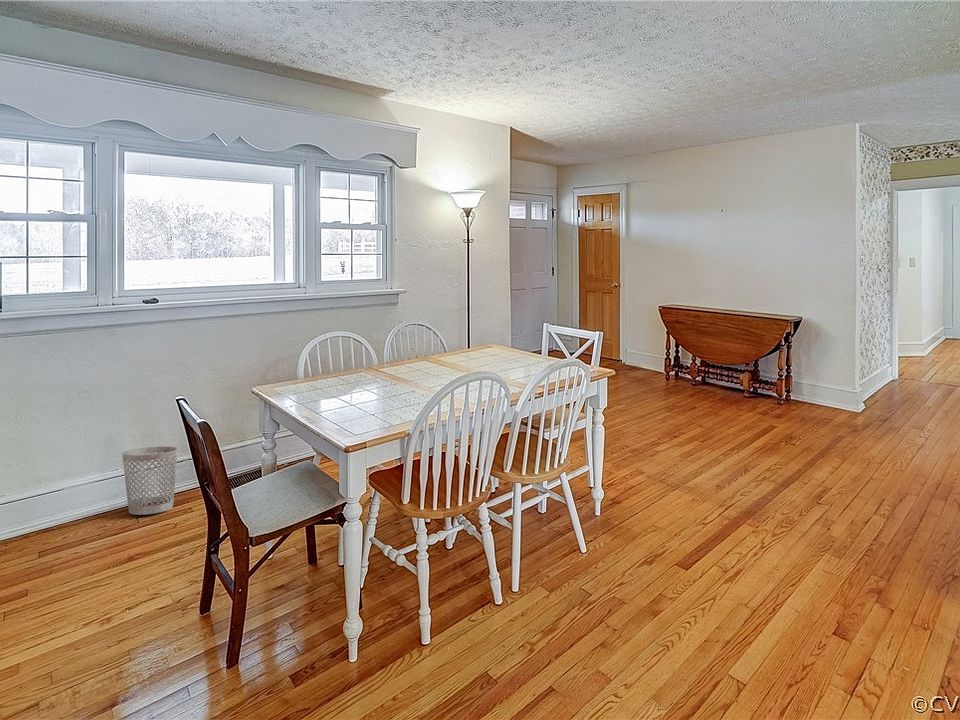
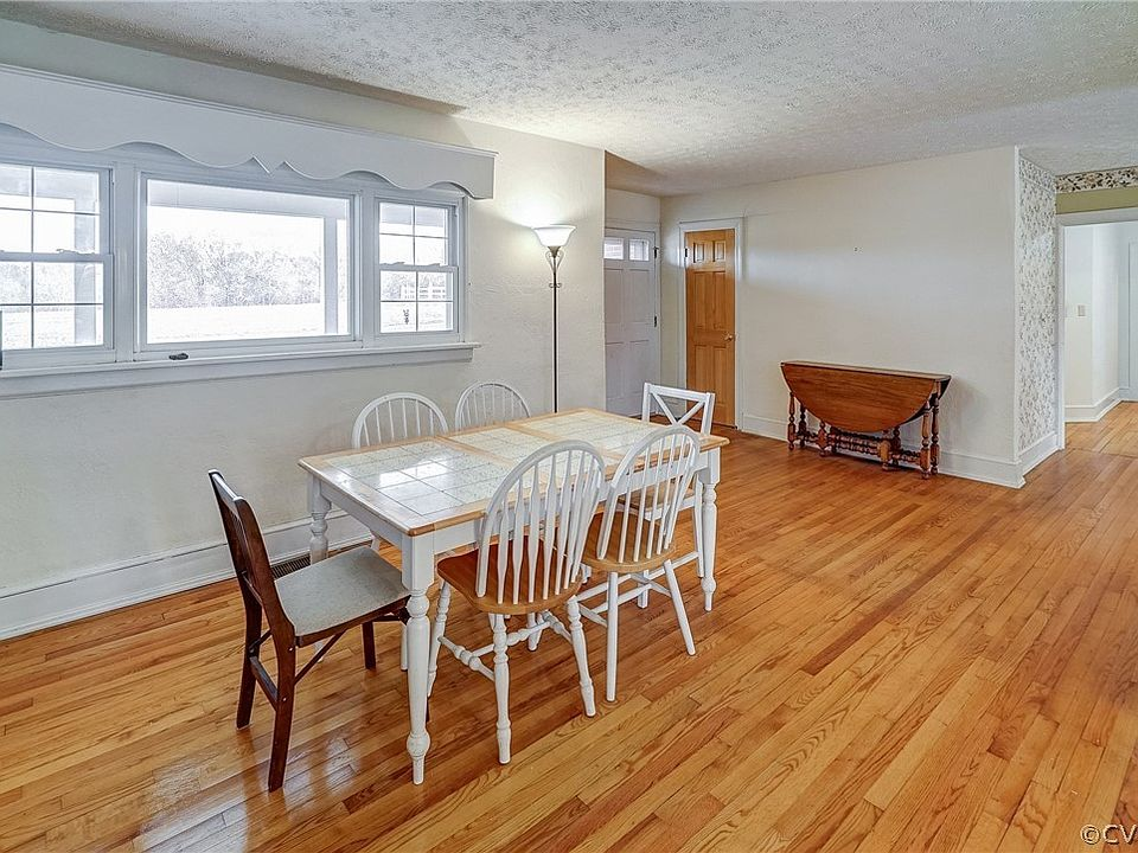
- wastebasket (150, 479)
